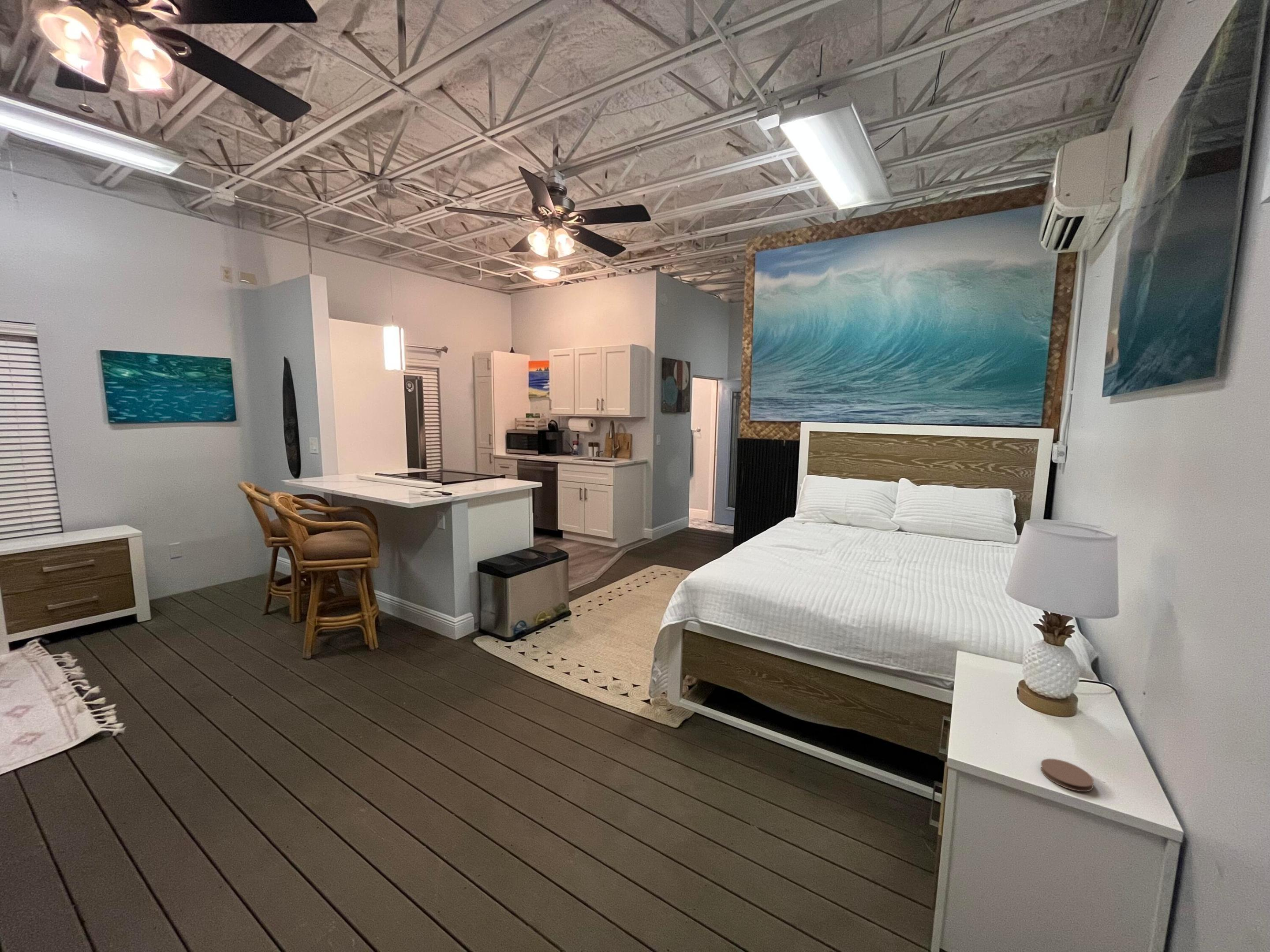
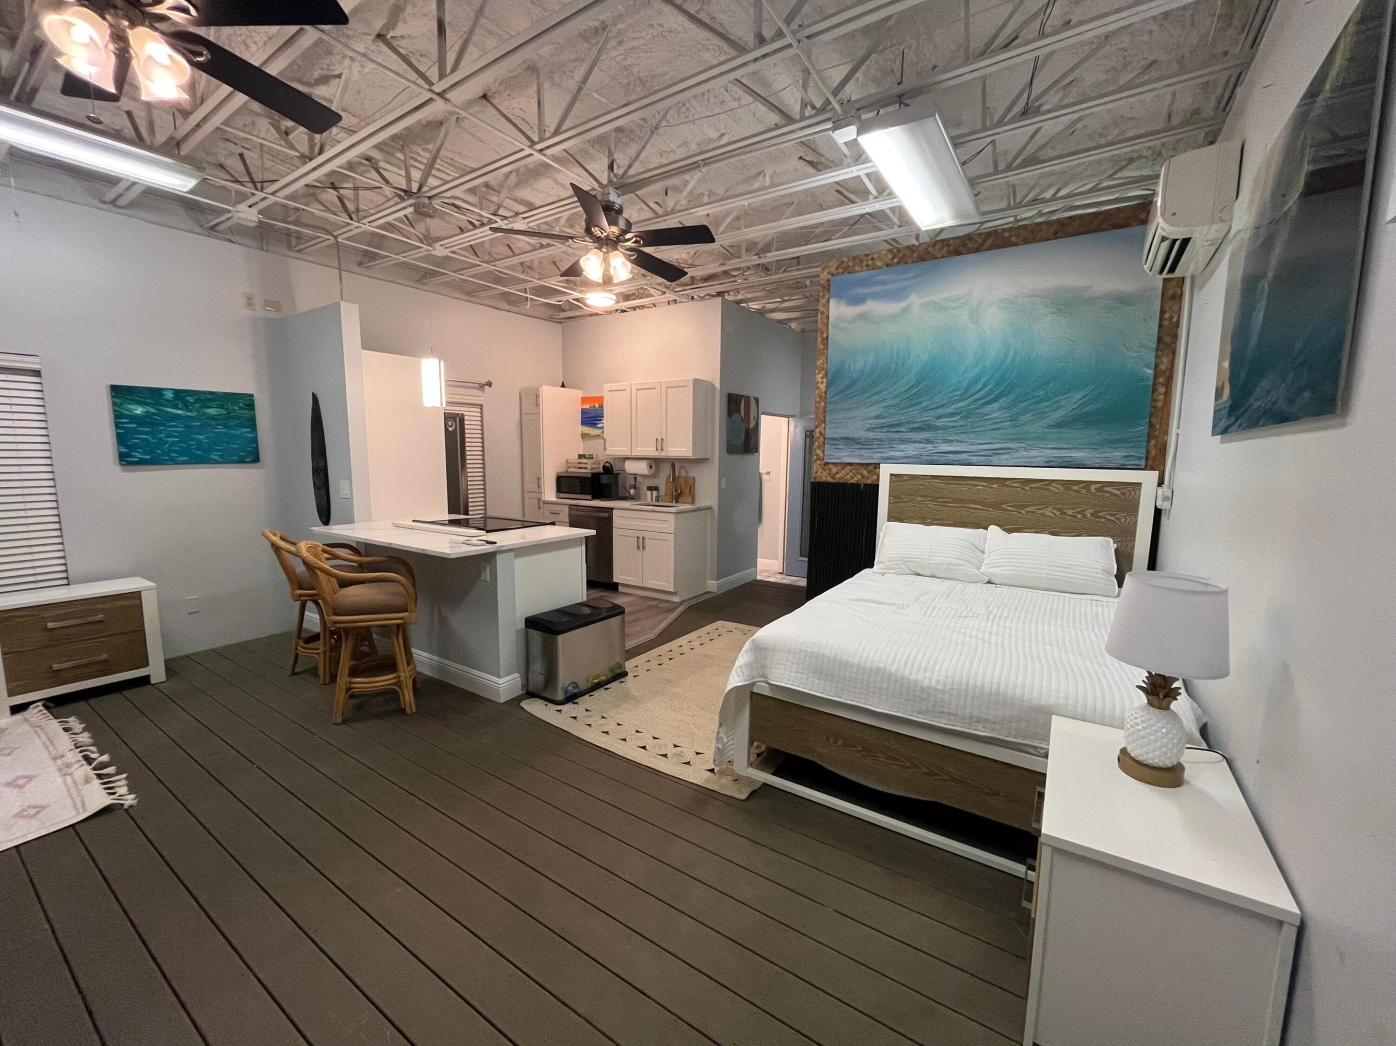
- coaster (1066, 774)
